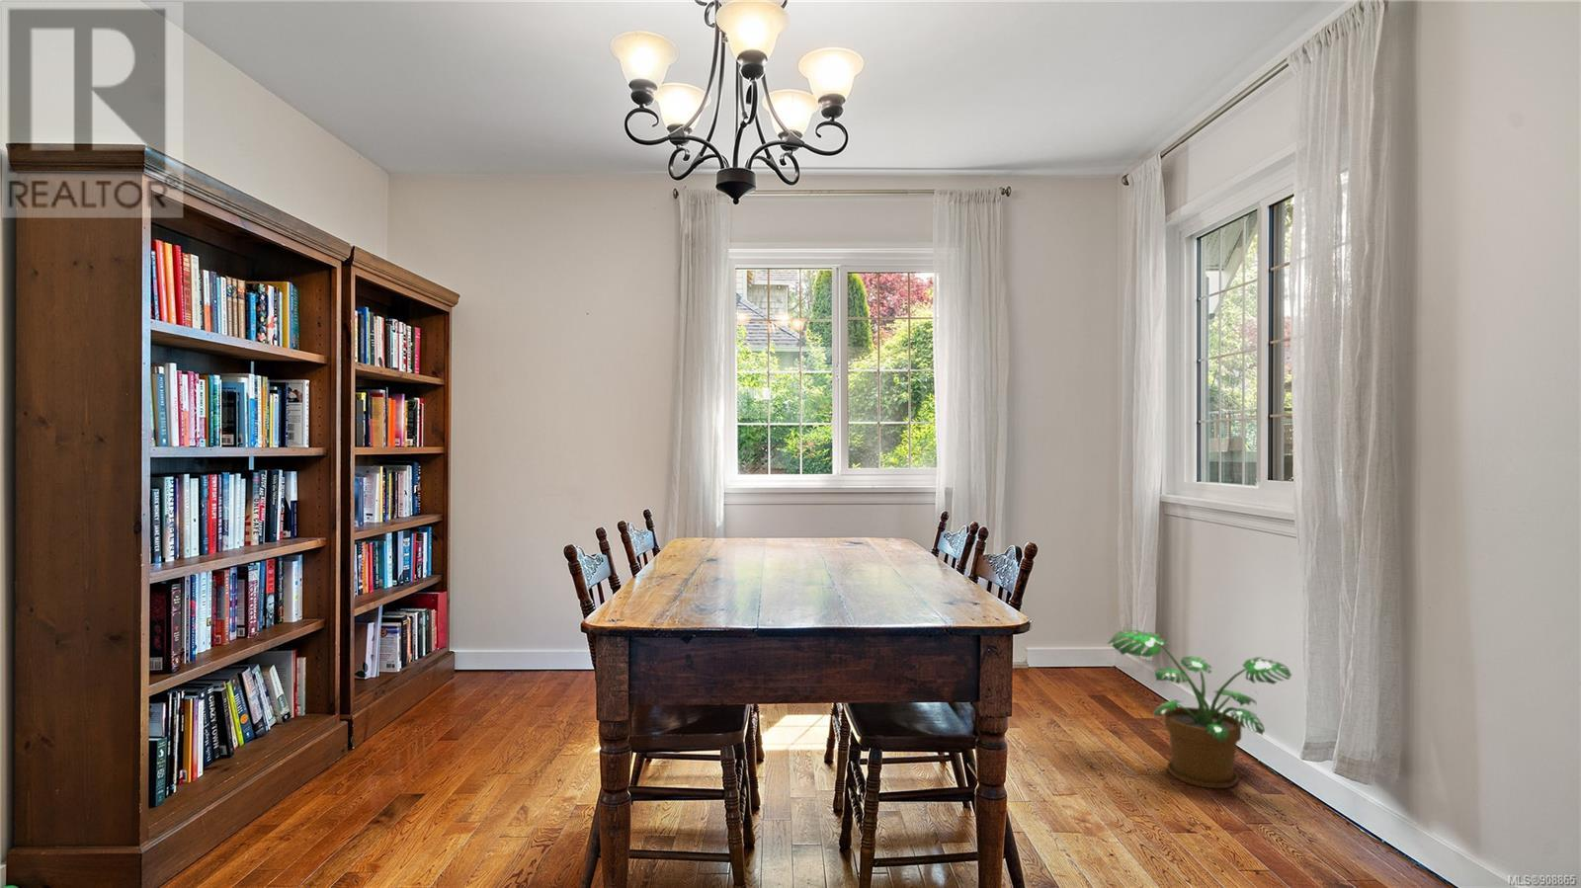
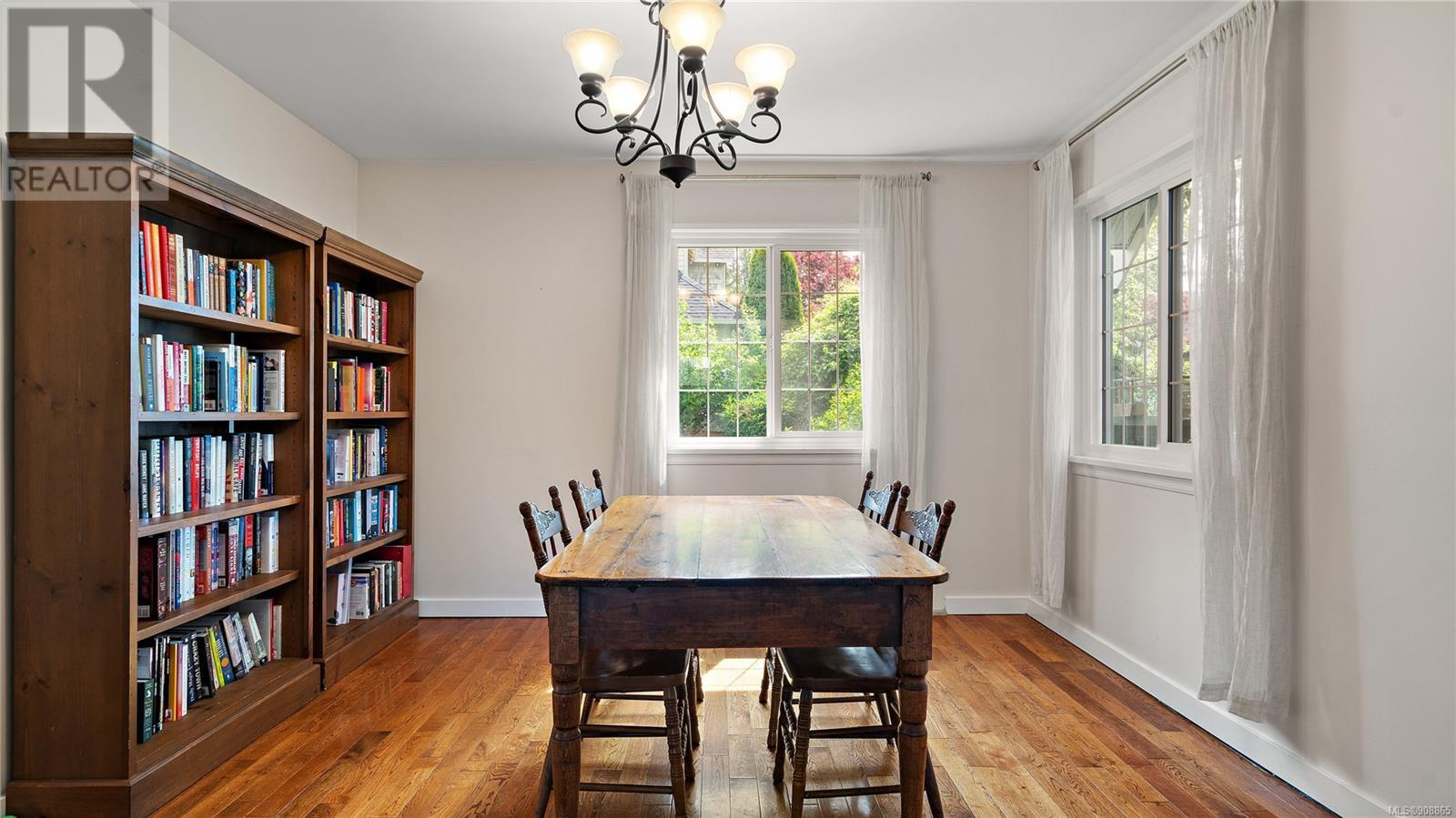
- potted plant (1199, 705)
